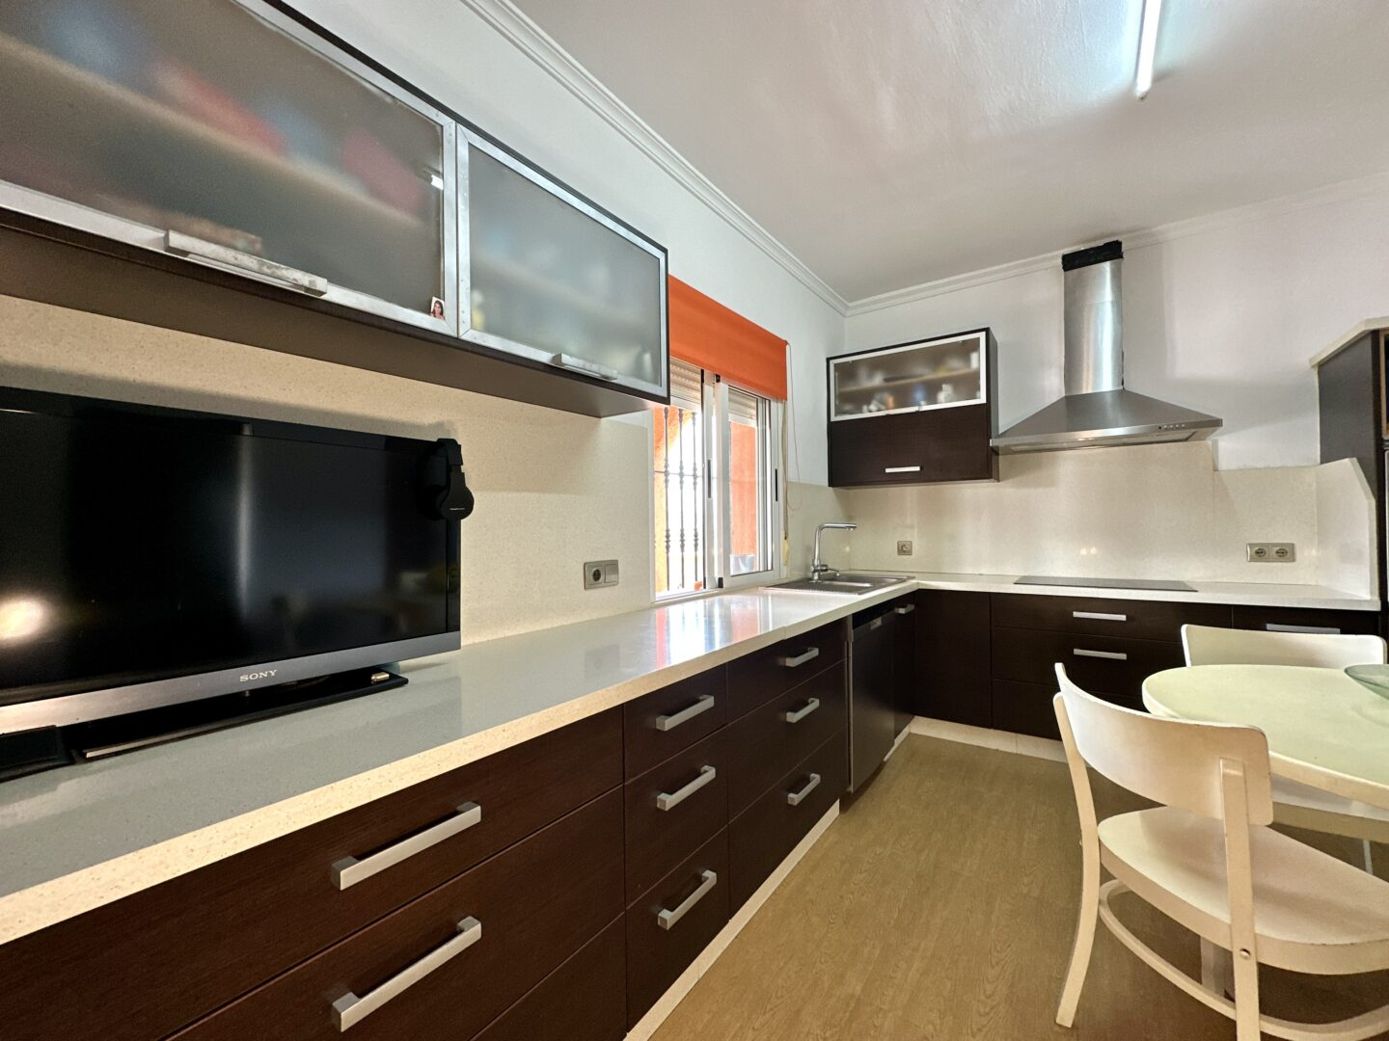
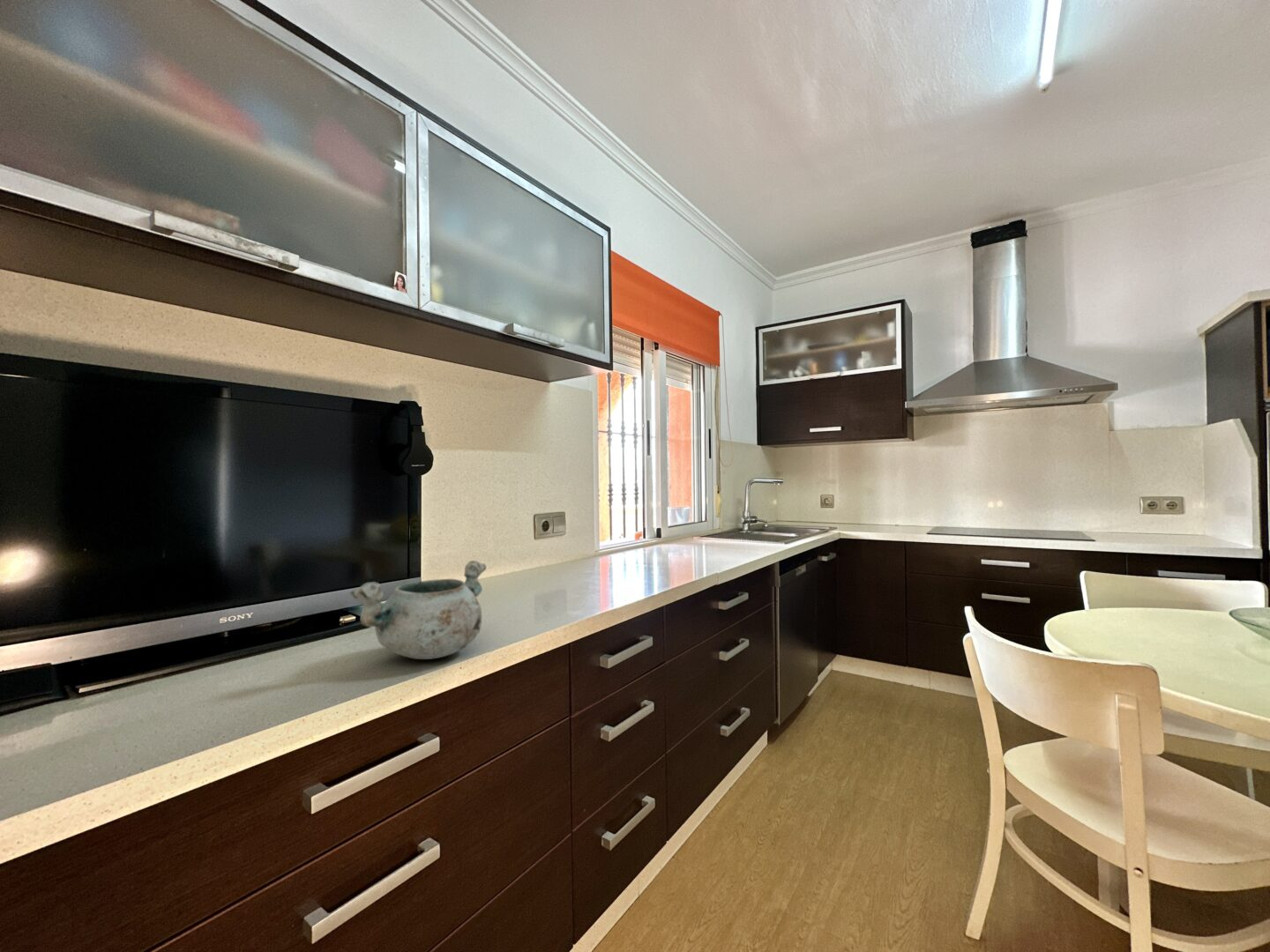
+ decorative bowl (428, 611)
